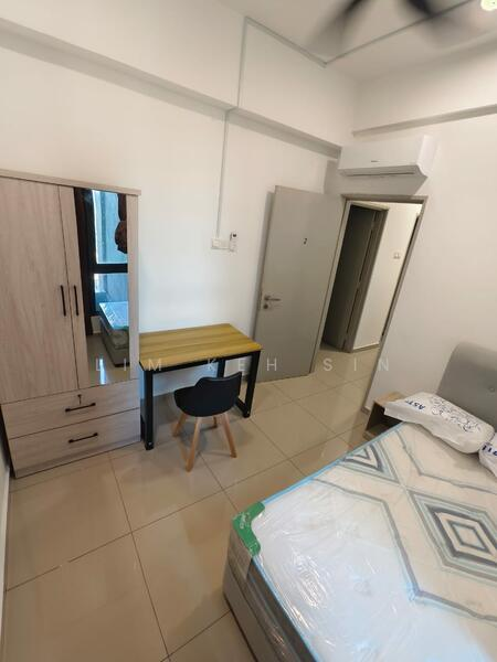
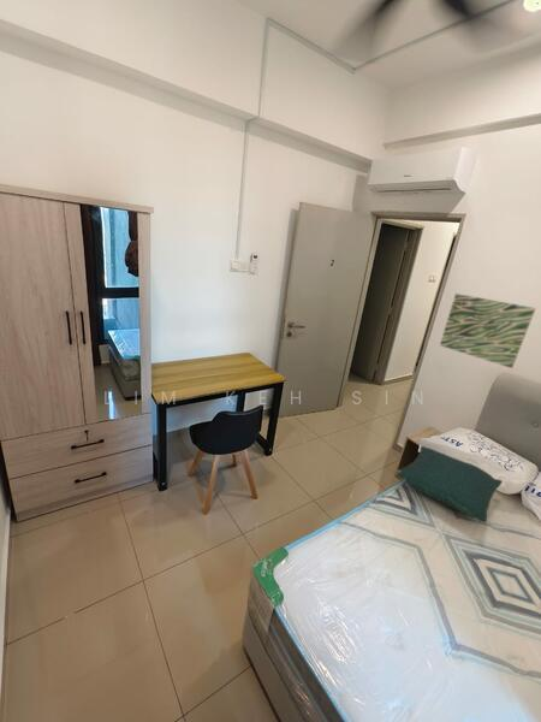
+ pillow (448, 479)
+ wall art (482, 329)
